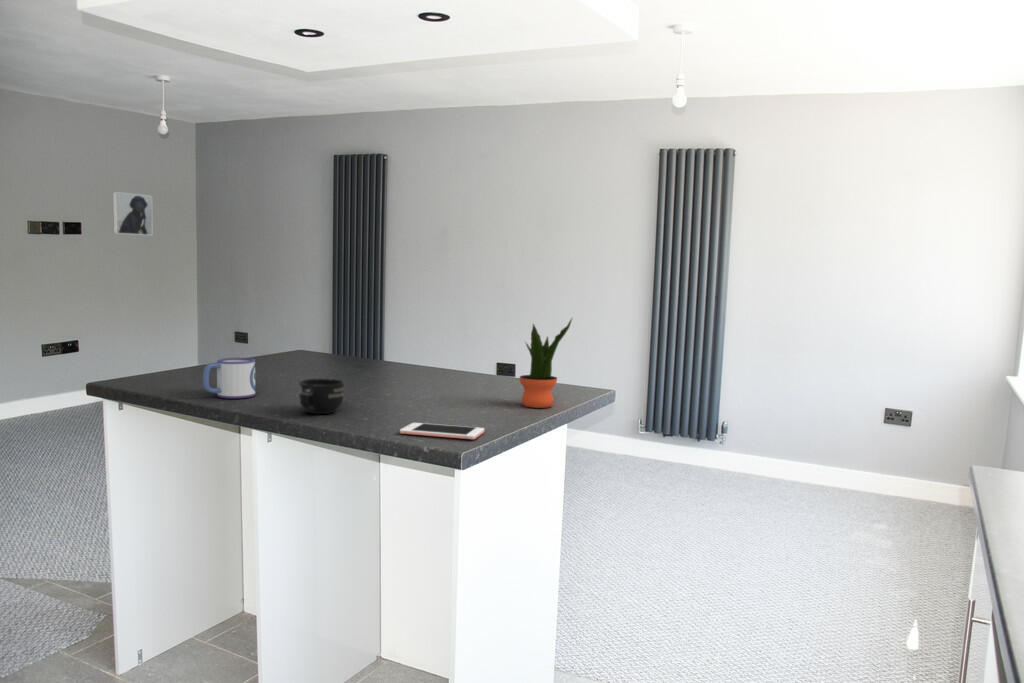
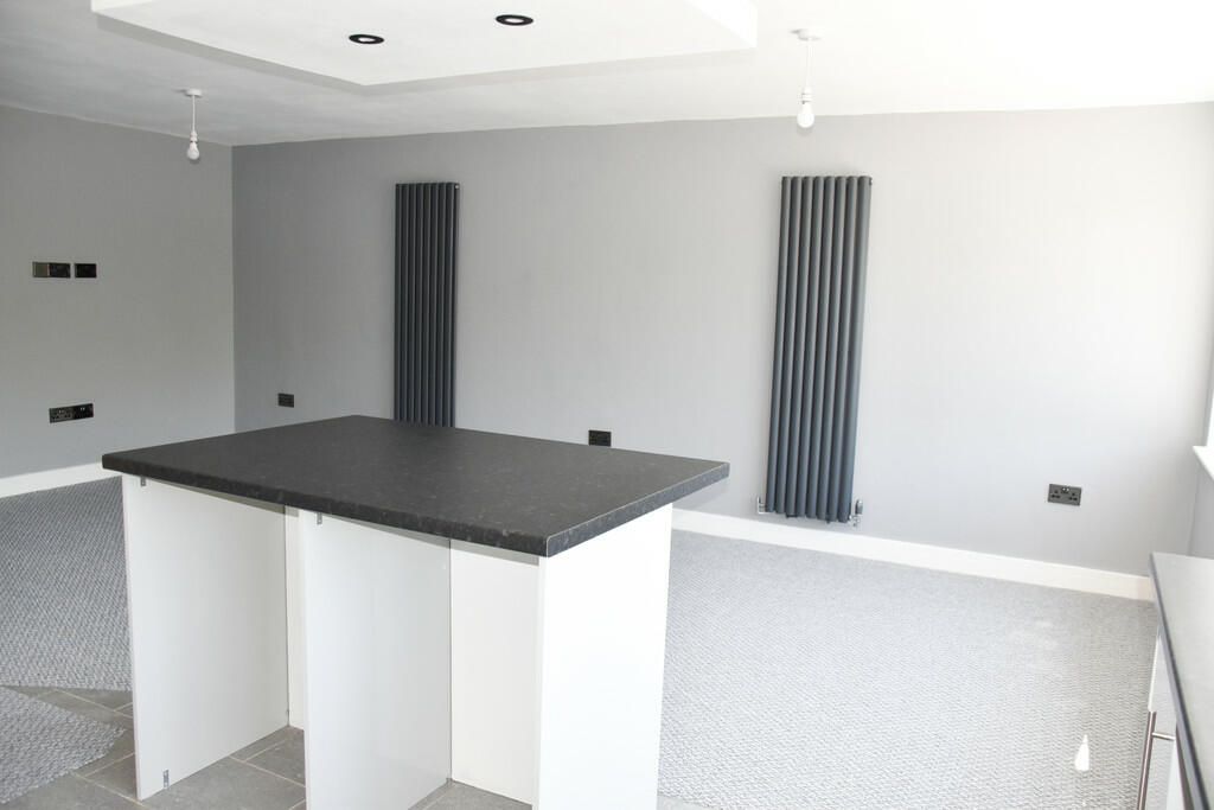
- potted plant (546, 360)
- mug (229, 378)
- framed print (133, 214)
- cell phone (442, 430)
- mug (317, 397)
